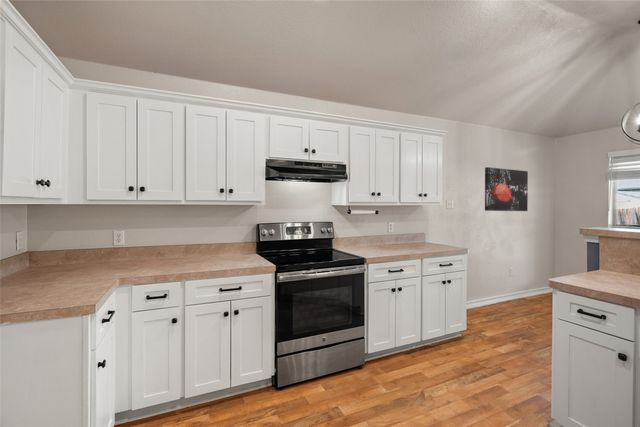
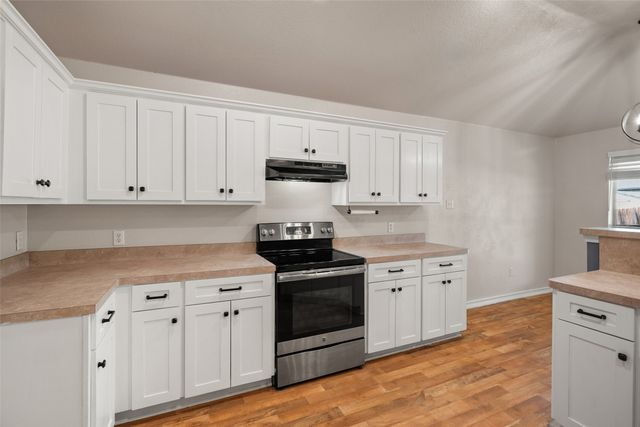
- wall art (507, 190)
